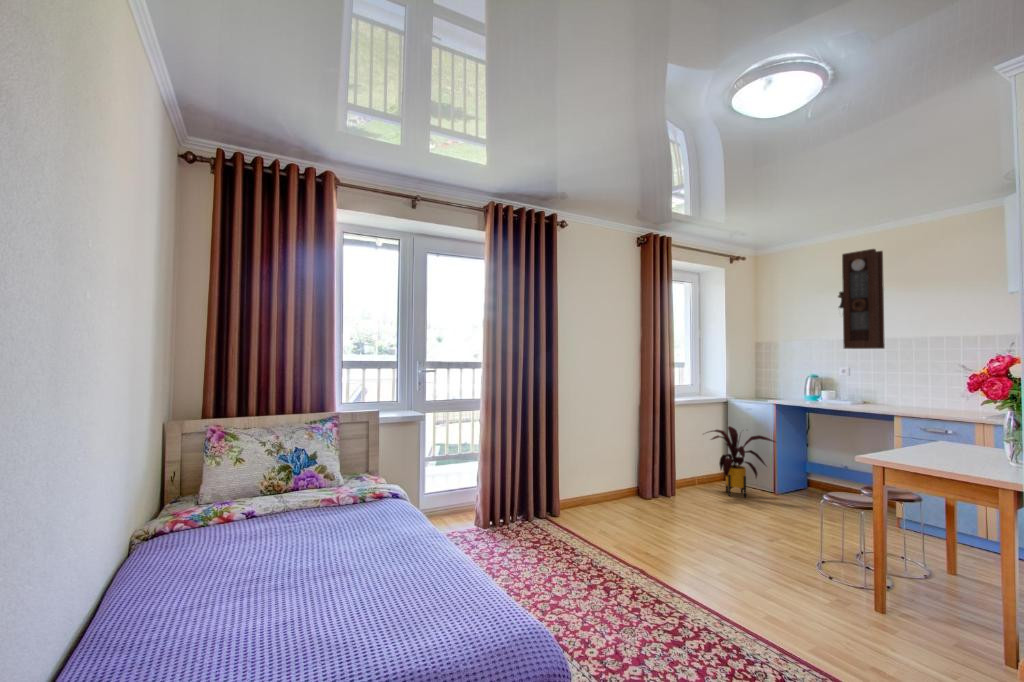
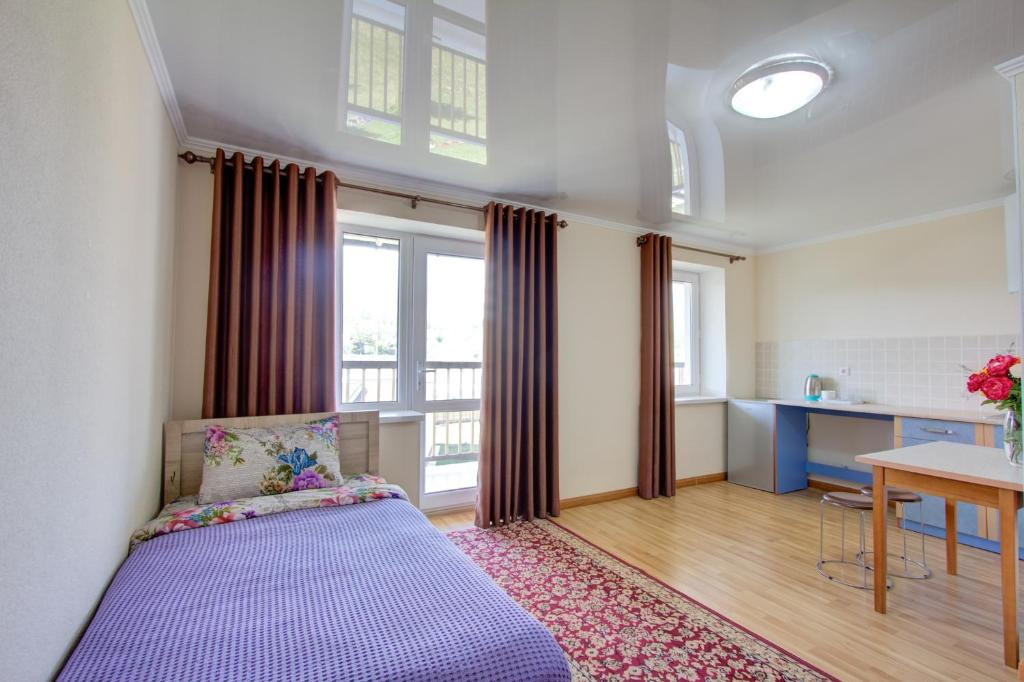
- house plant (732, 461)
- pendulum clock (857, 300)
